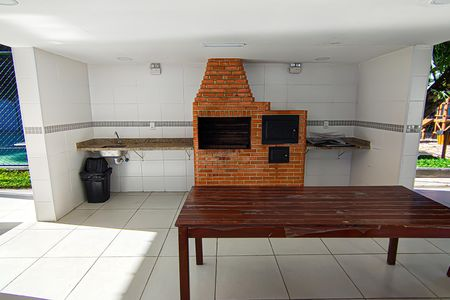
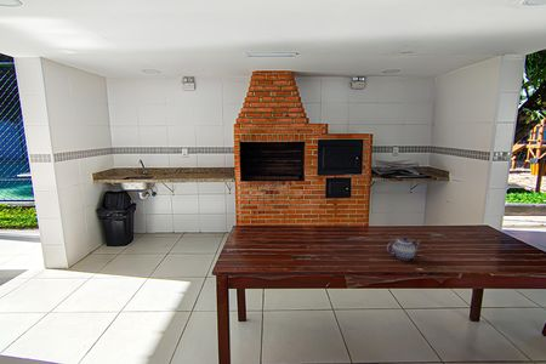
+ teapot (404, 246)
